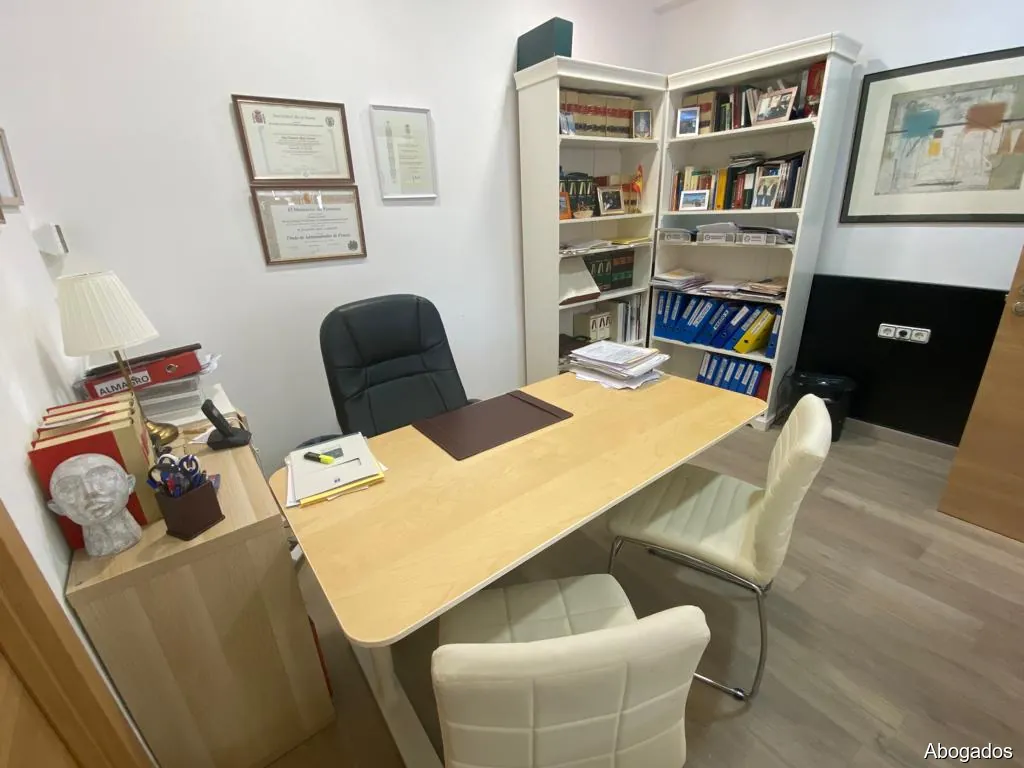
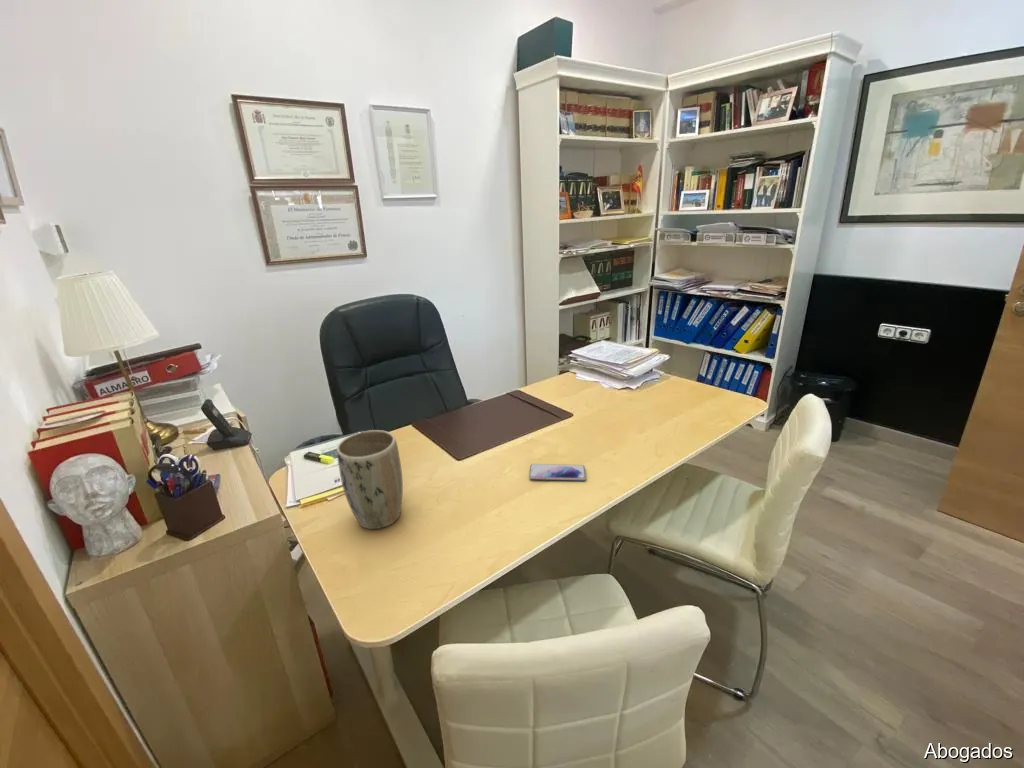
+ smartphone (557, 471)
+ plant pot (373, 480)
